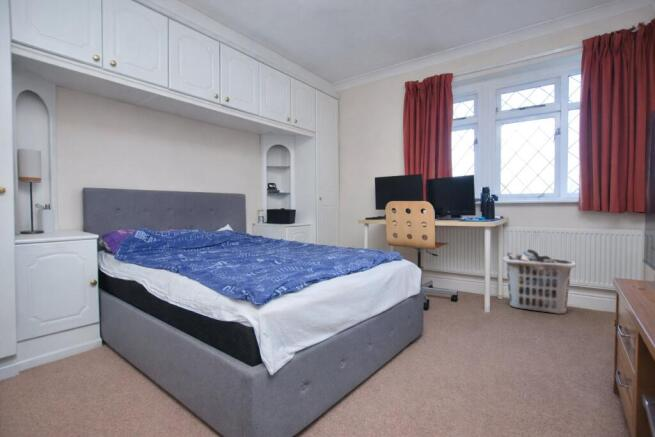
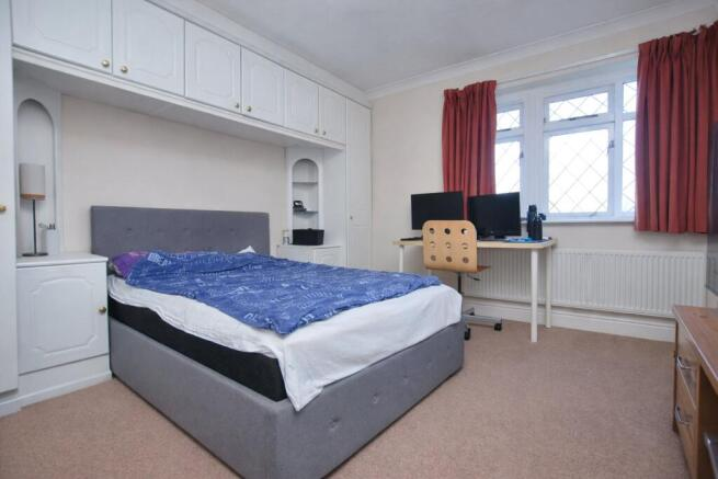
- clothes hamper (537, 279)
